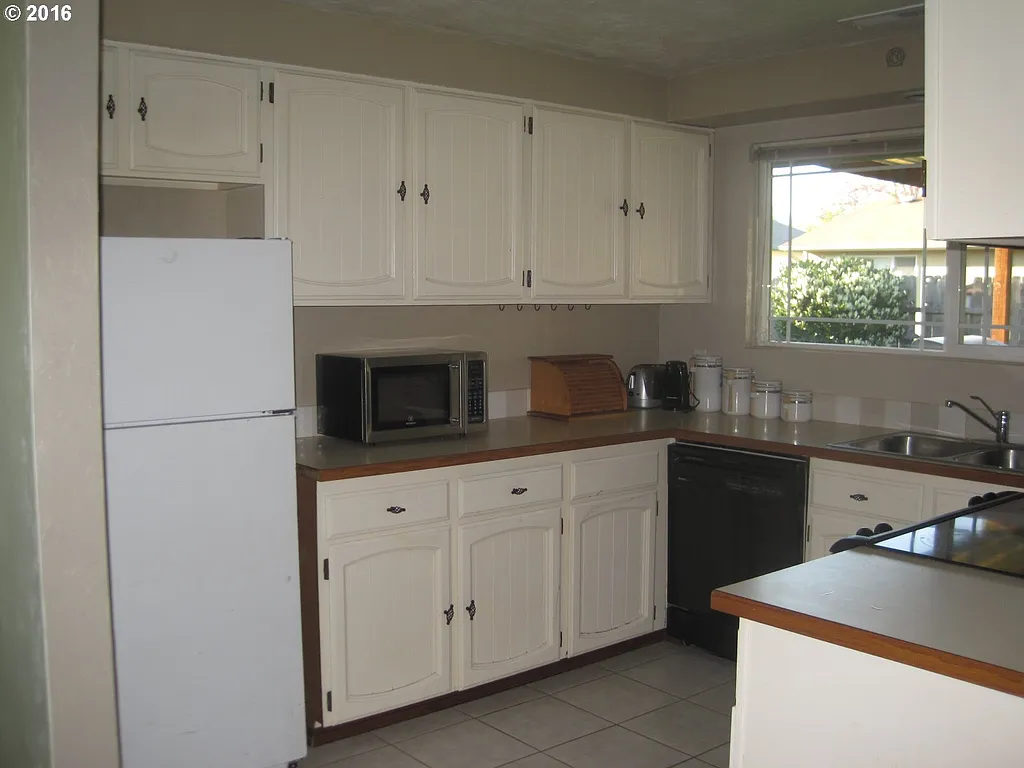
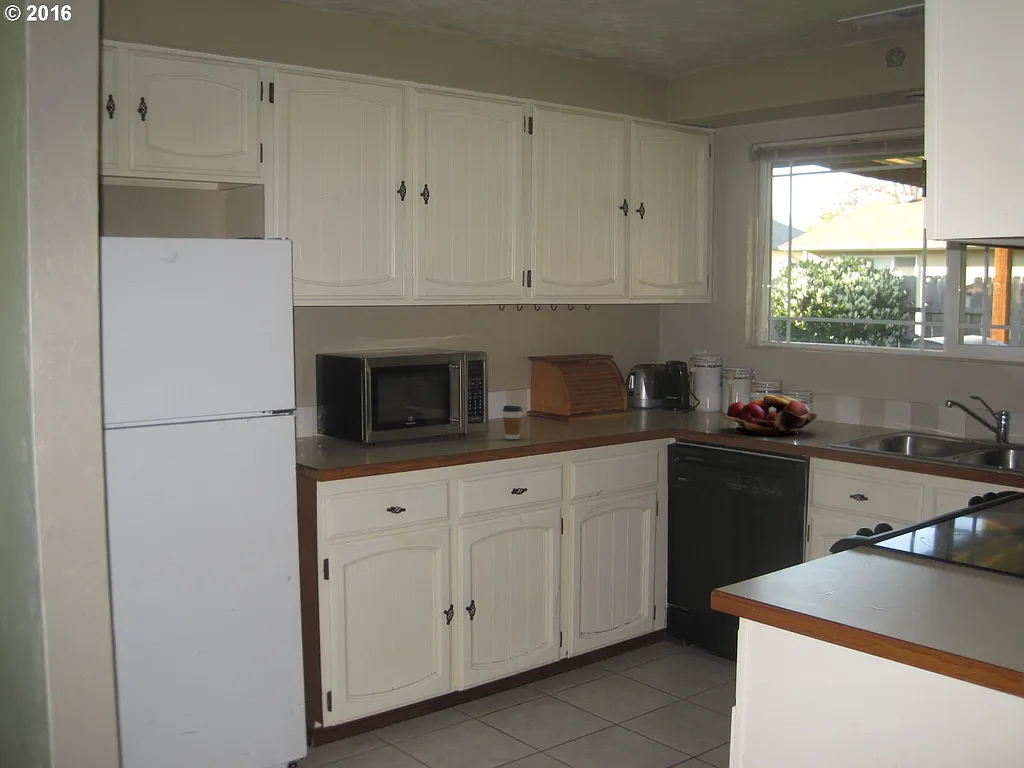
+ coffee cup (512, 422)
+ fruit basket (770, 413)
